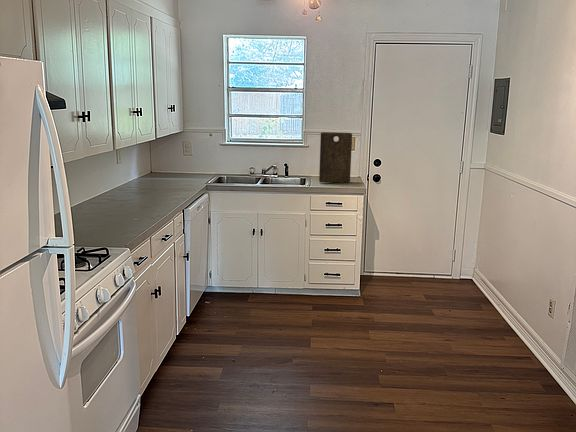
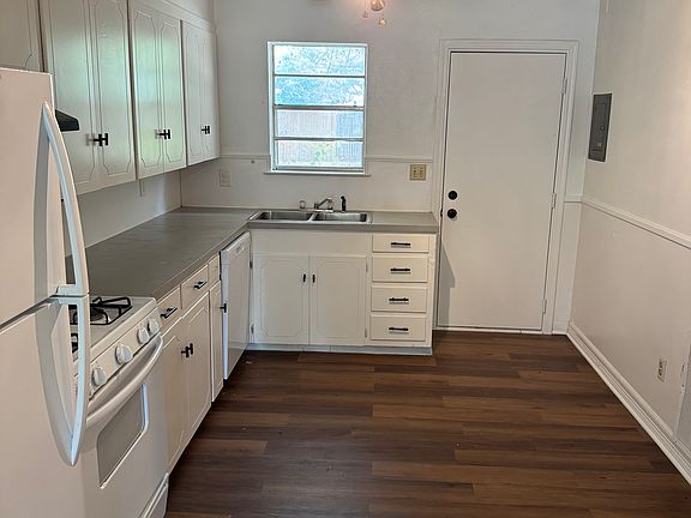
- cutting board (335, 157)
